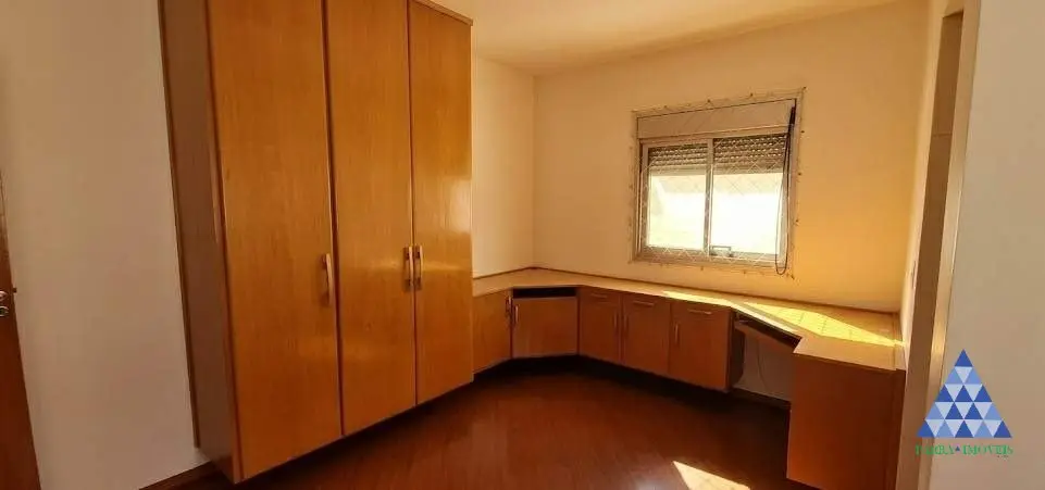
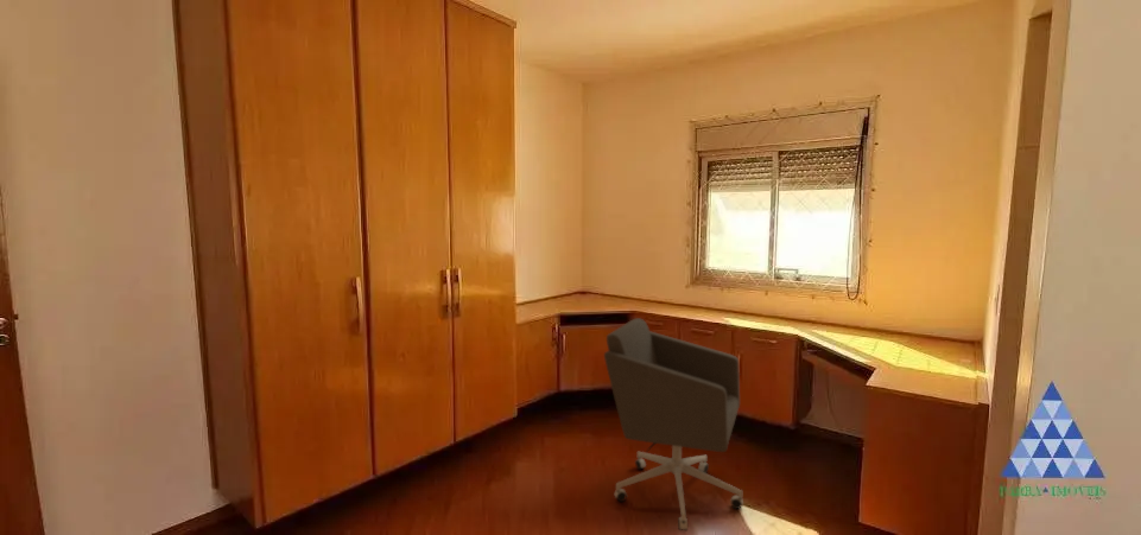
+ office chair (674, 413)
